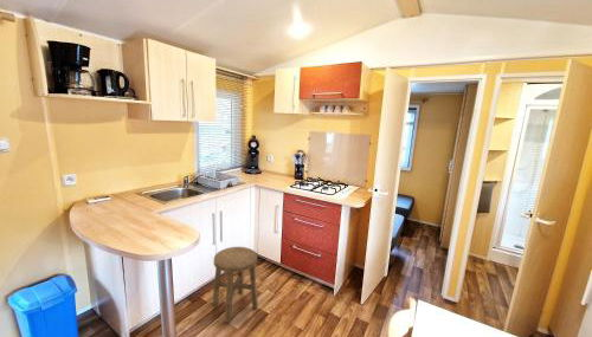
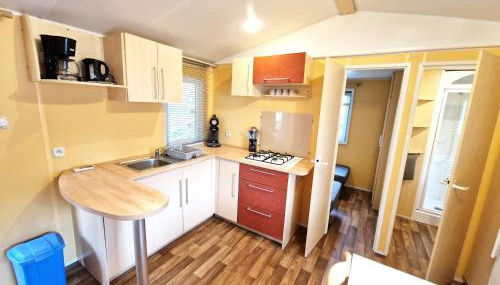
- stool (234, 281)
